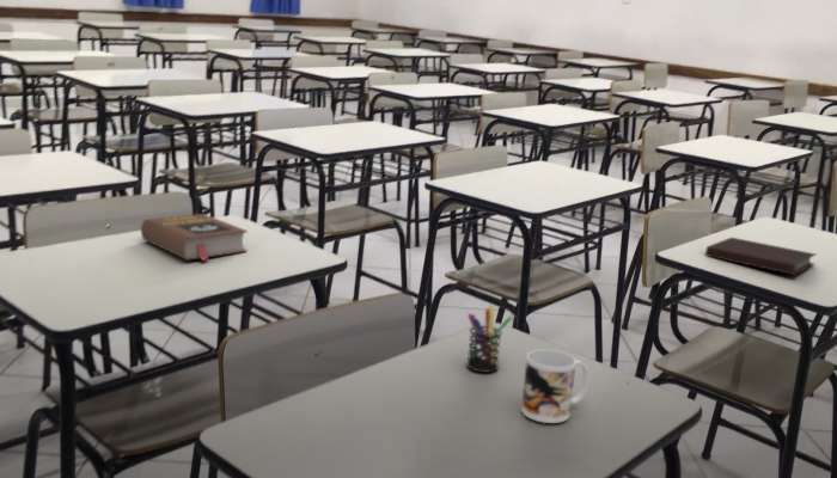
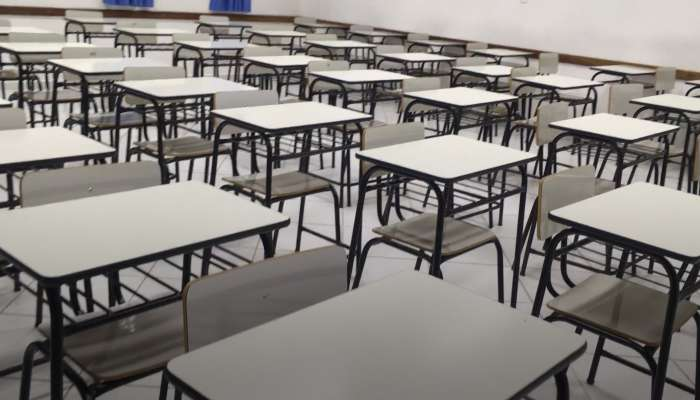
- pen holder (488, 336)
- notebook (760, 255)
- book (195, 237)
- mug (557, 384)
